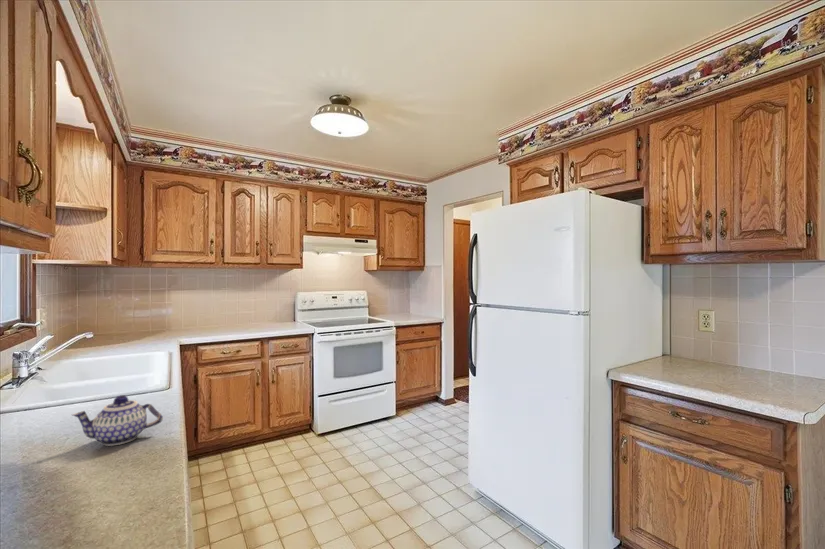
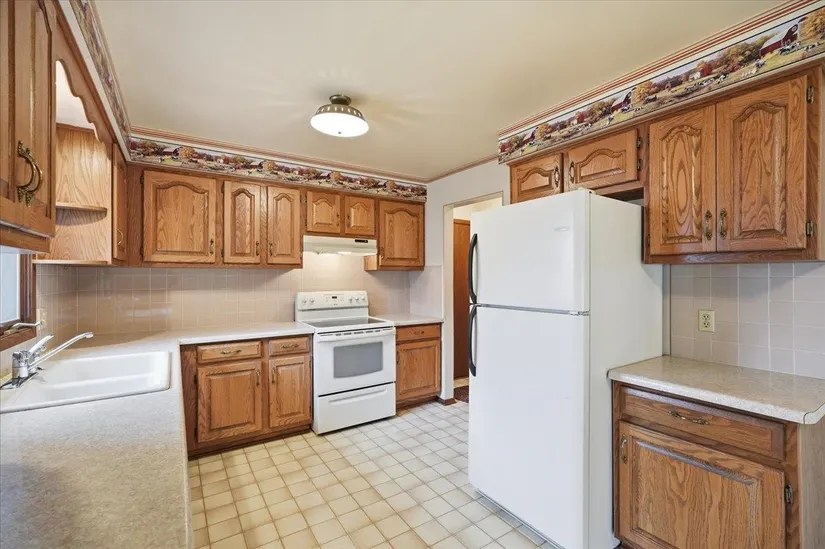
- teapot (119, 417)
